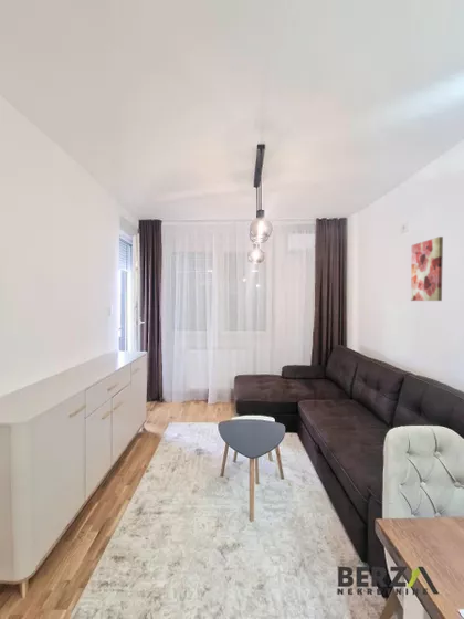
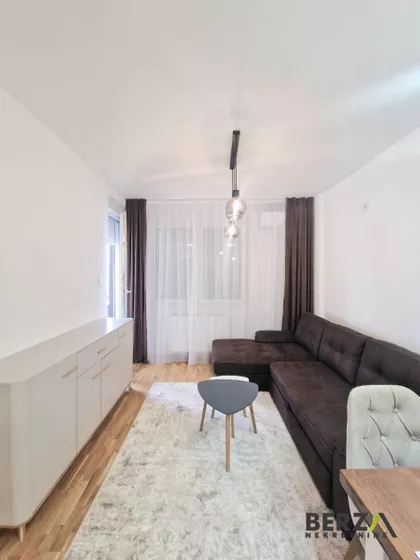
- wall art (425, 271)
